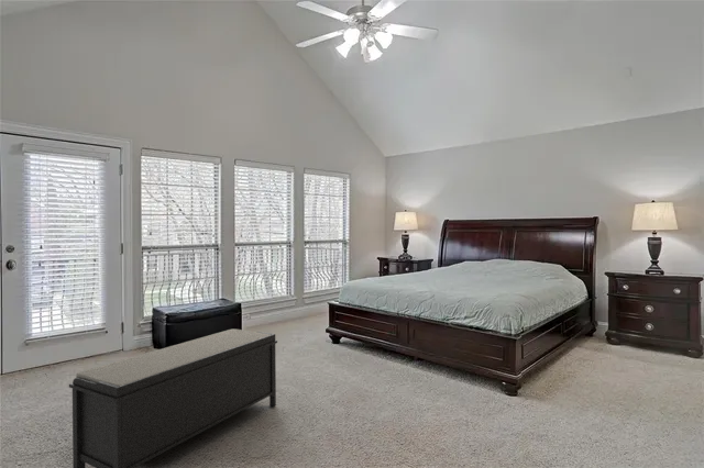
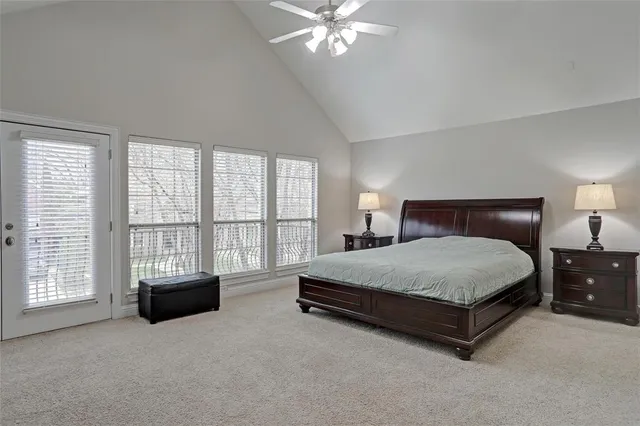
- bench (190, 392)
